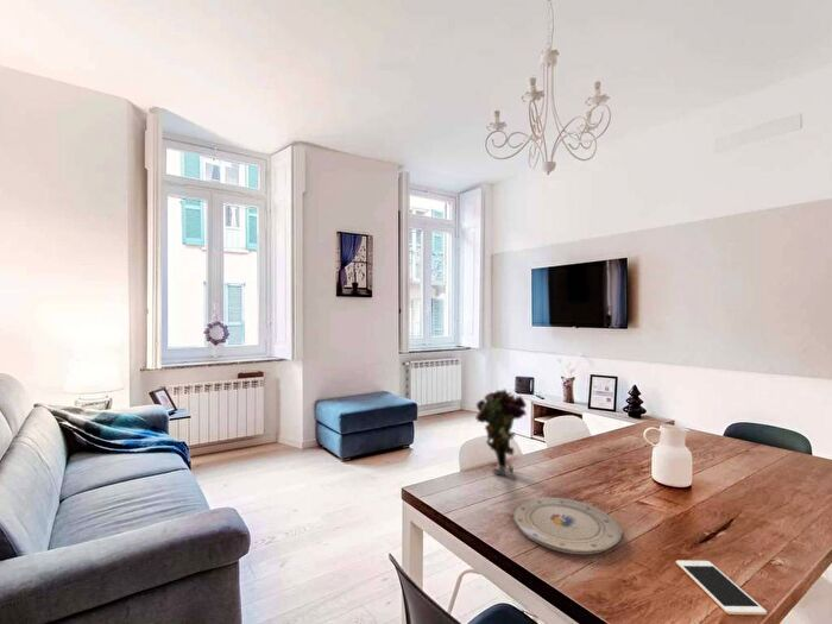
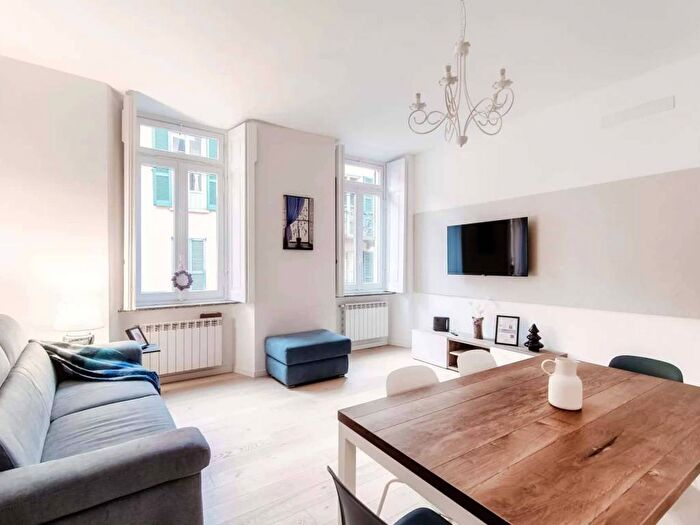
- plate (565, 523)
- flower (499, 430)
- cell phone (717, 585)
